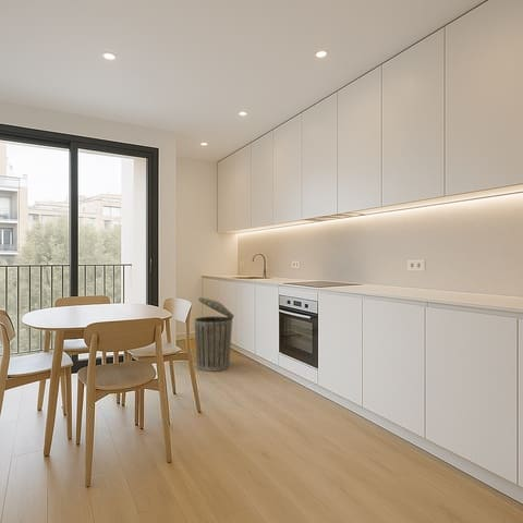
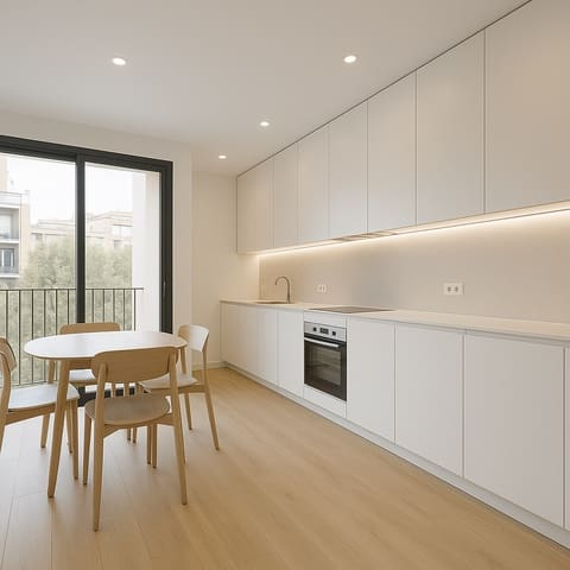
- trash can (214, 331)
